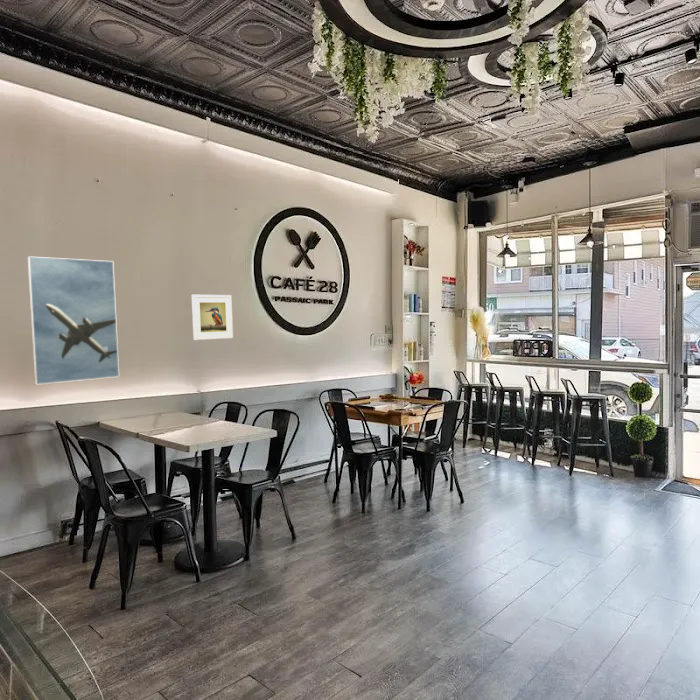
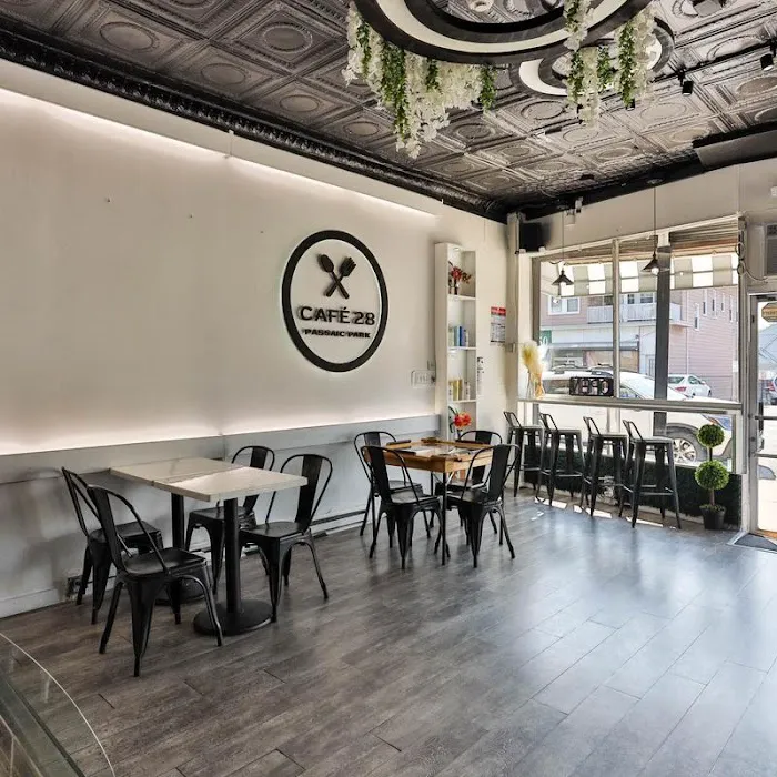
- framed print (212, 317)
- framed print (75, 320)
